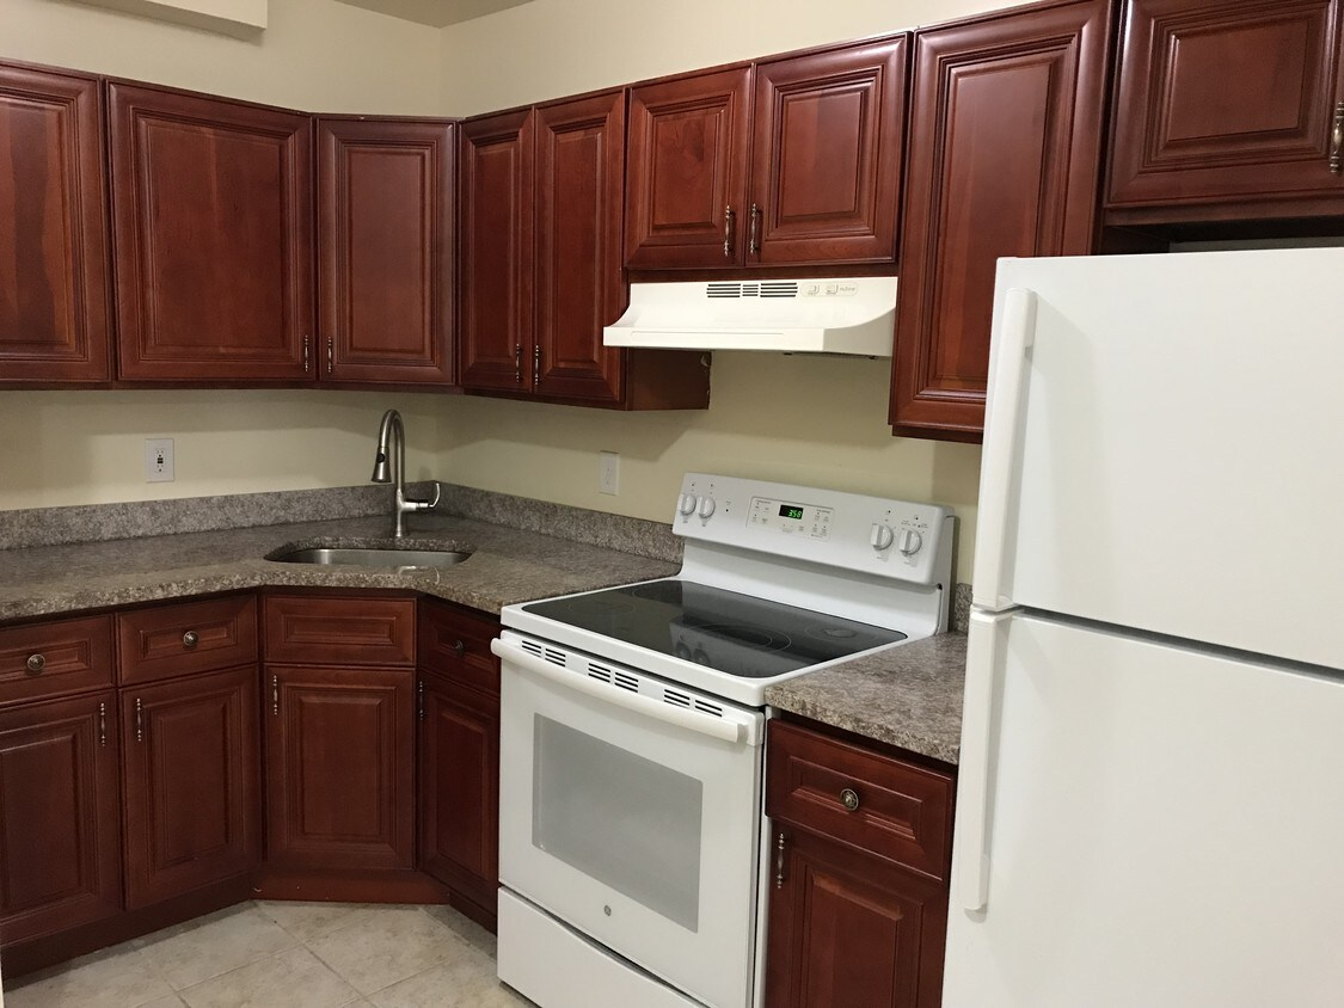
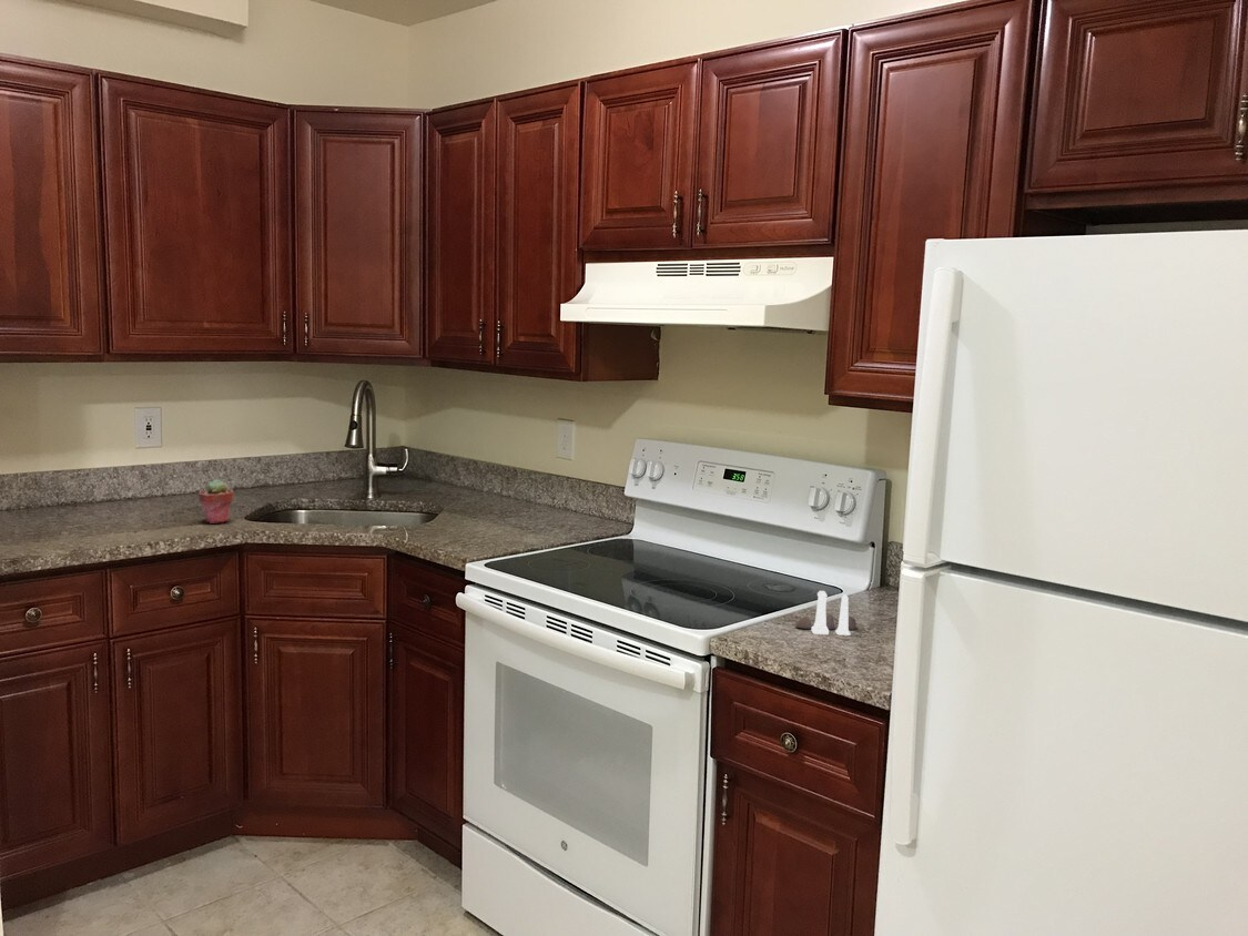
+ salt and pepper shaker set (825, 609)
+ potted succulent (216, 500)
